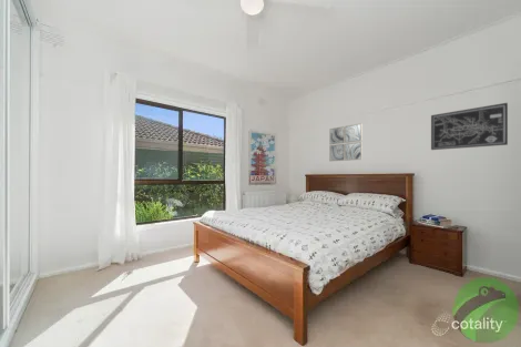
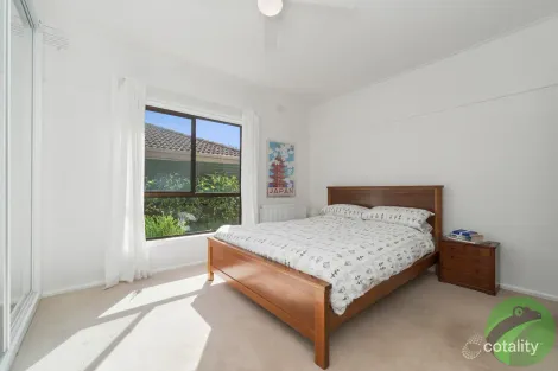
- wall art (345, 142)
- wall art (466, 129)
